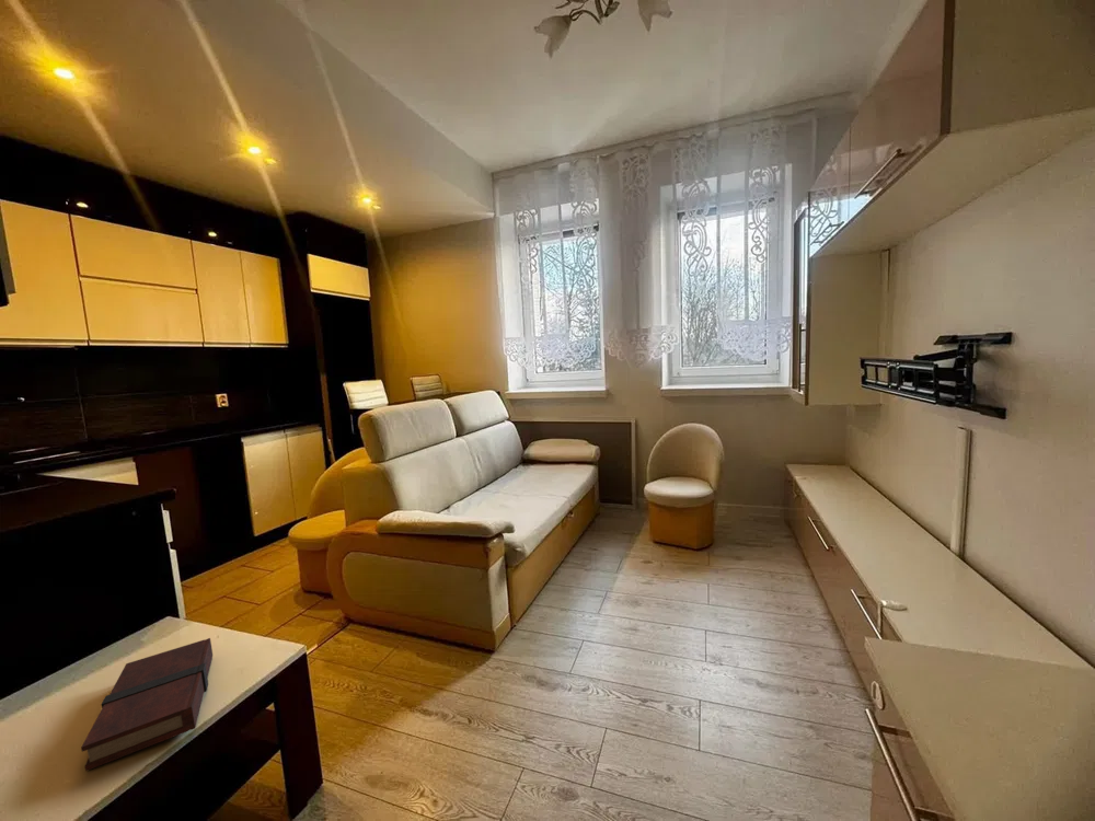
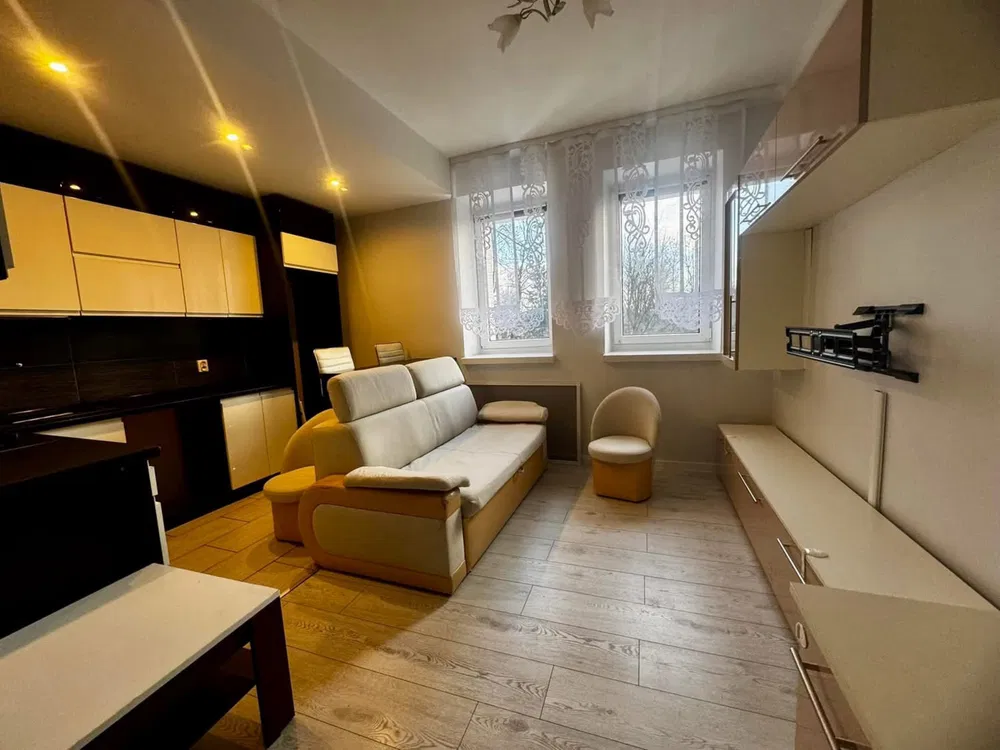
- book (157, 693)
